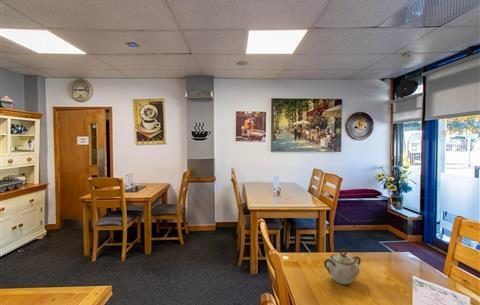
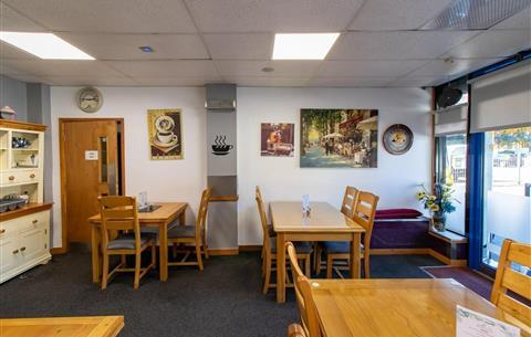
- sugar bowl (342, 264)
